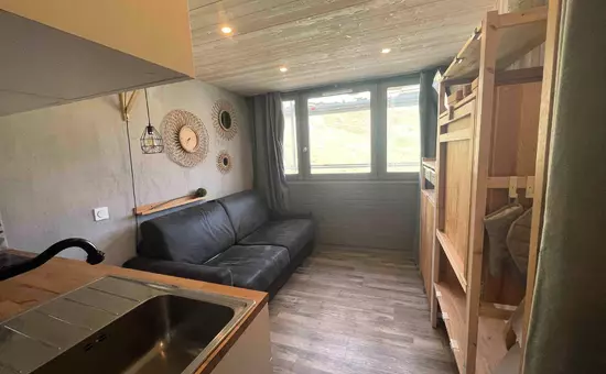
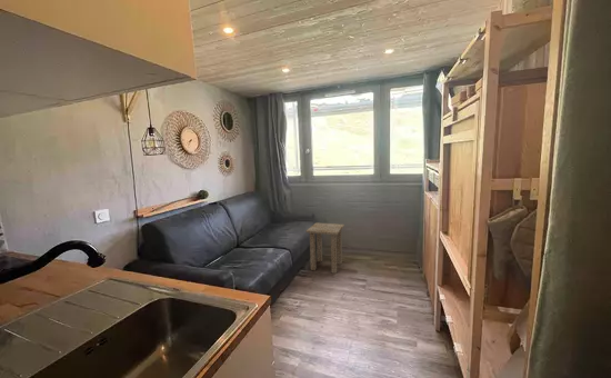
+ side table (321, 247)
